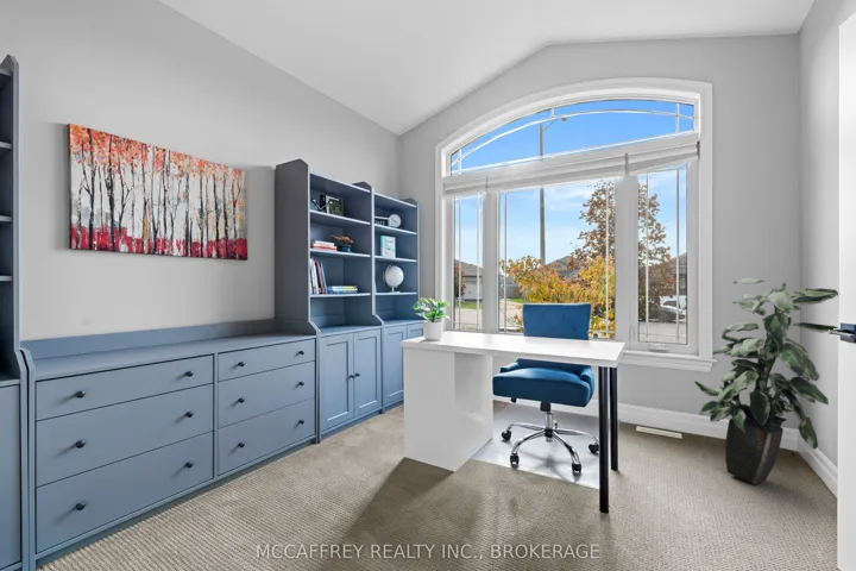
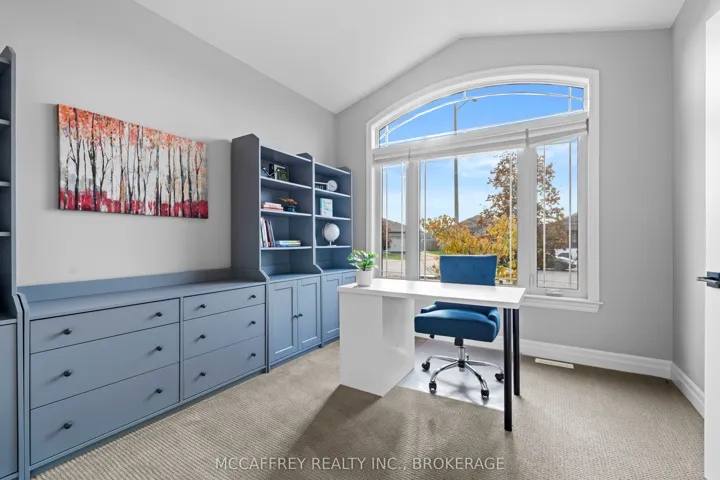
- indoor plant (762, 378)
